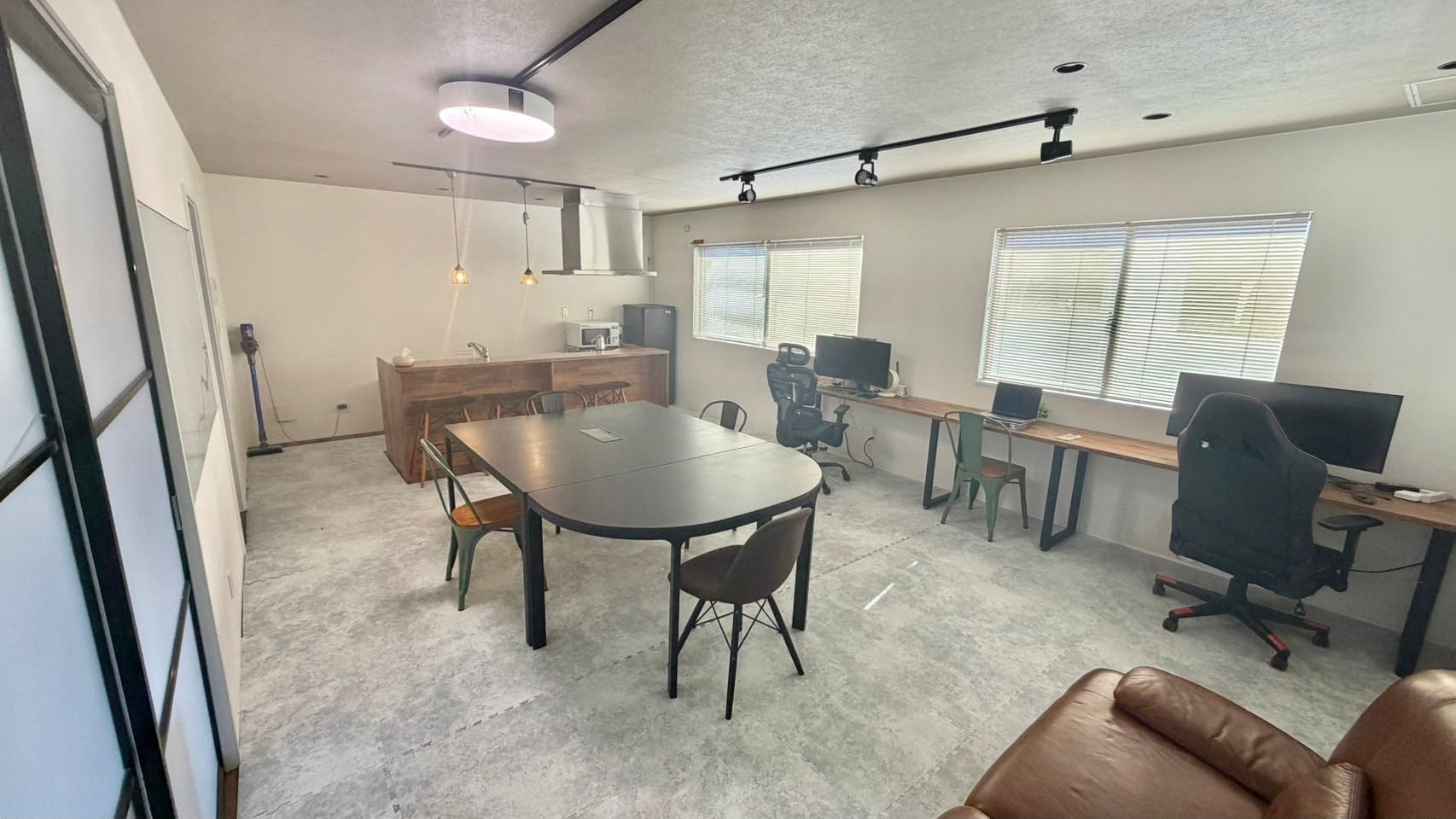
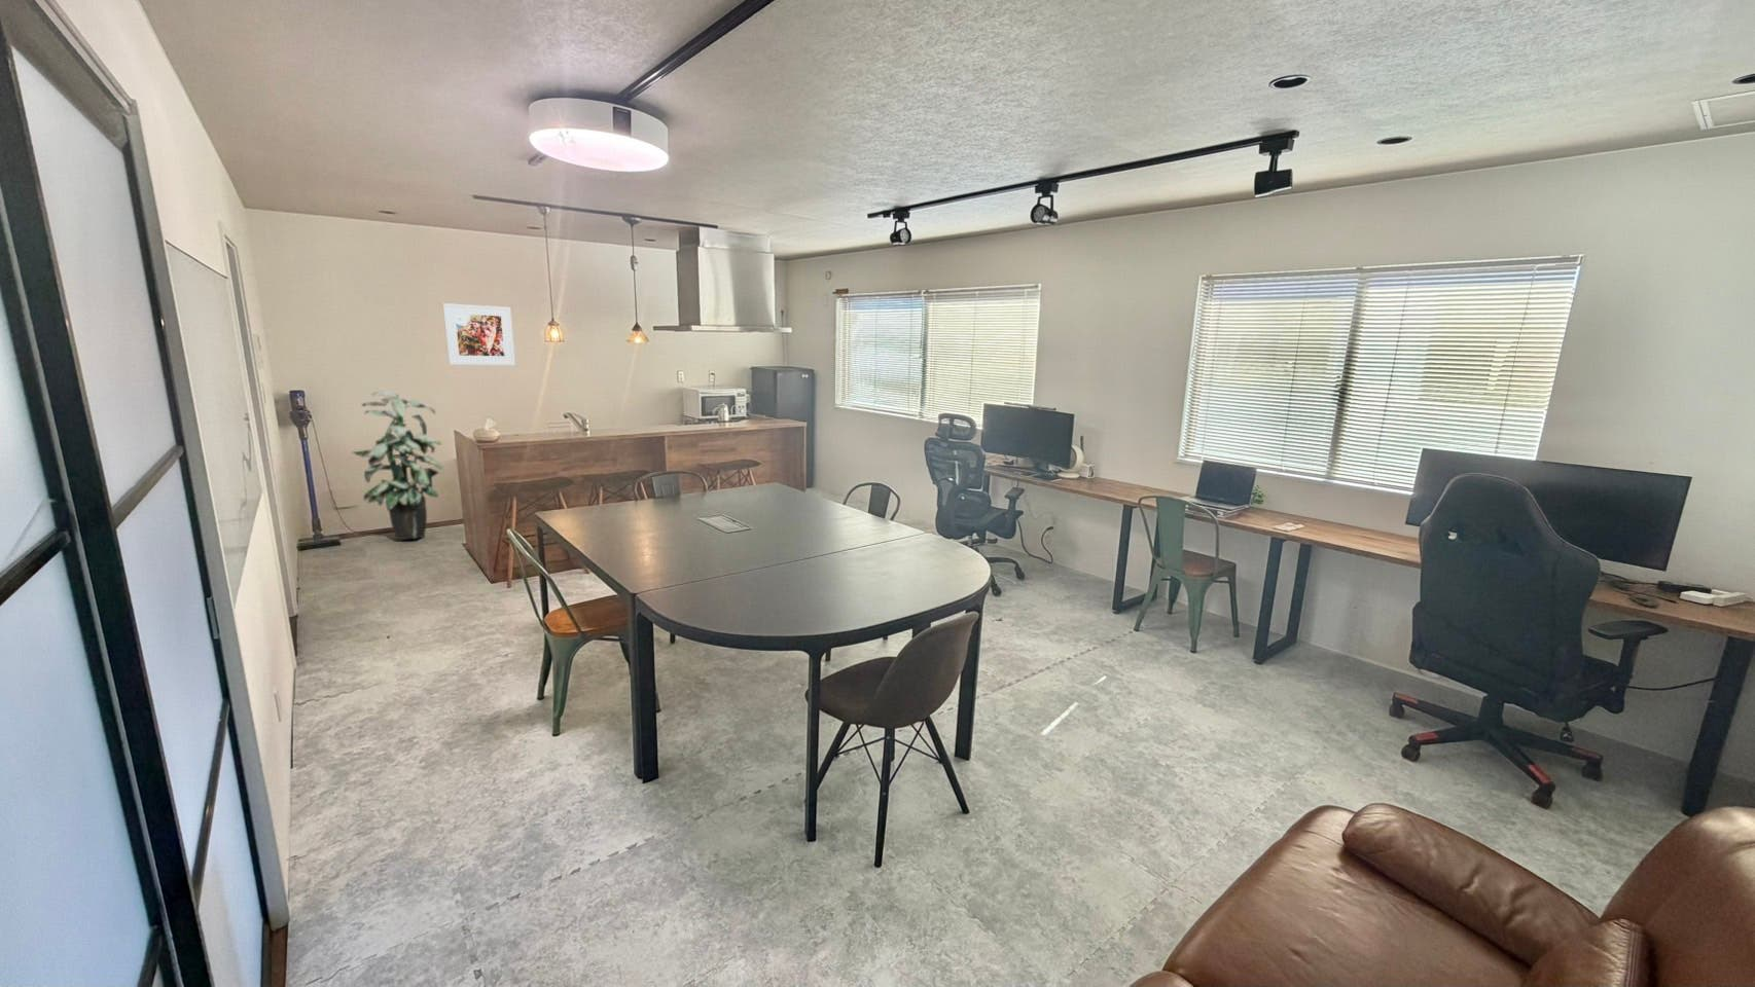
+ indoor plant (399, 465)
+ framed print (480, 335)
